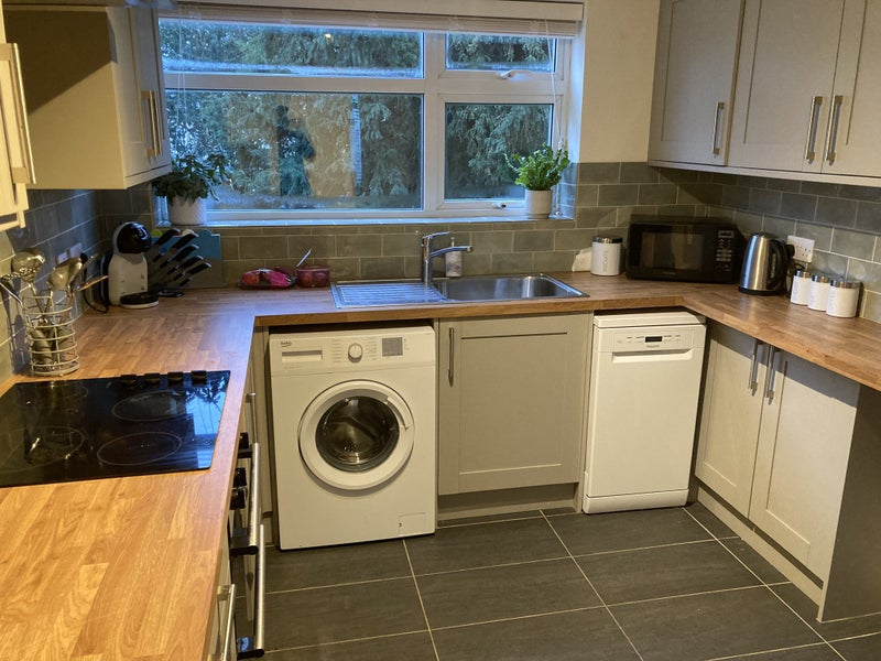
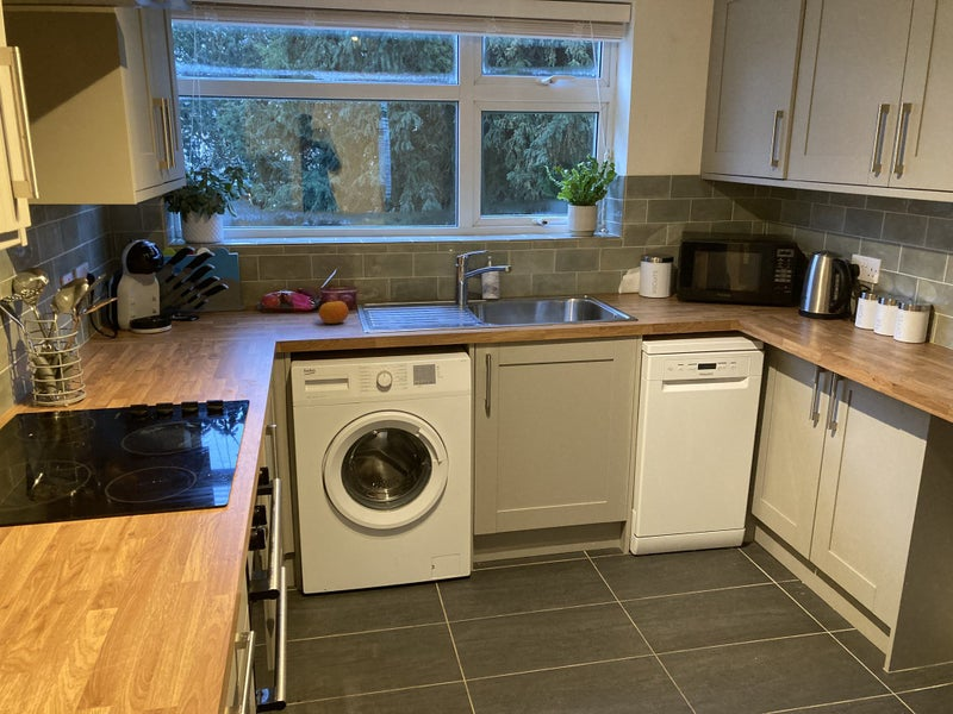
+ fruit (334, 312)
